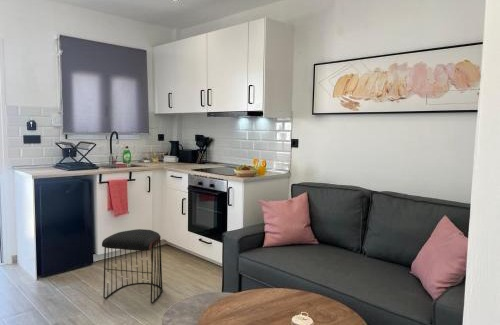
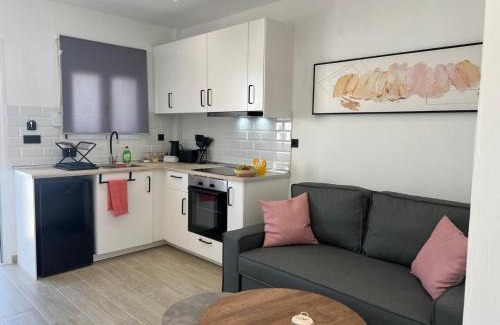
- stool (136, 262)
